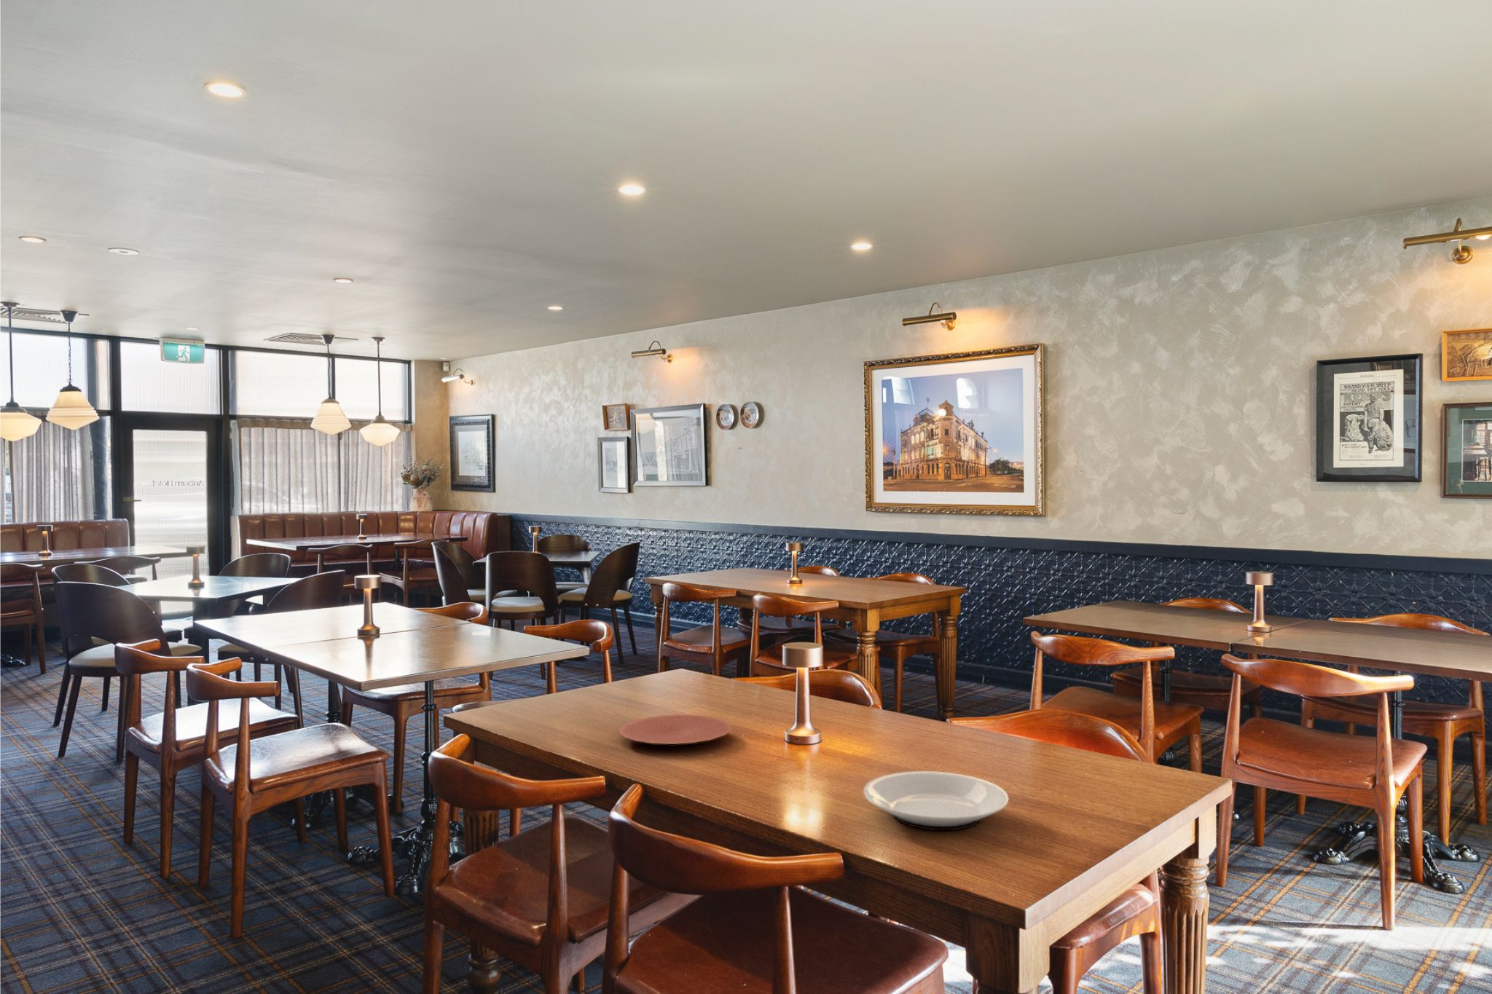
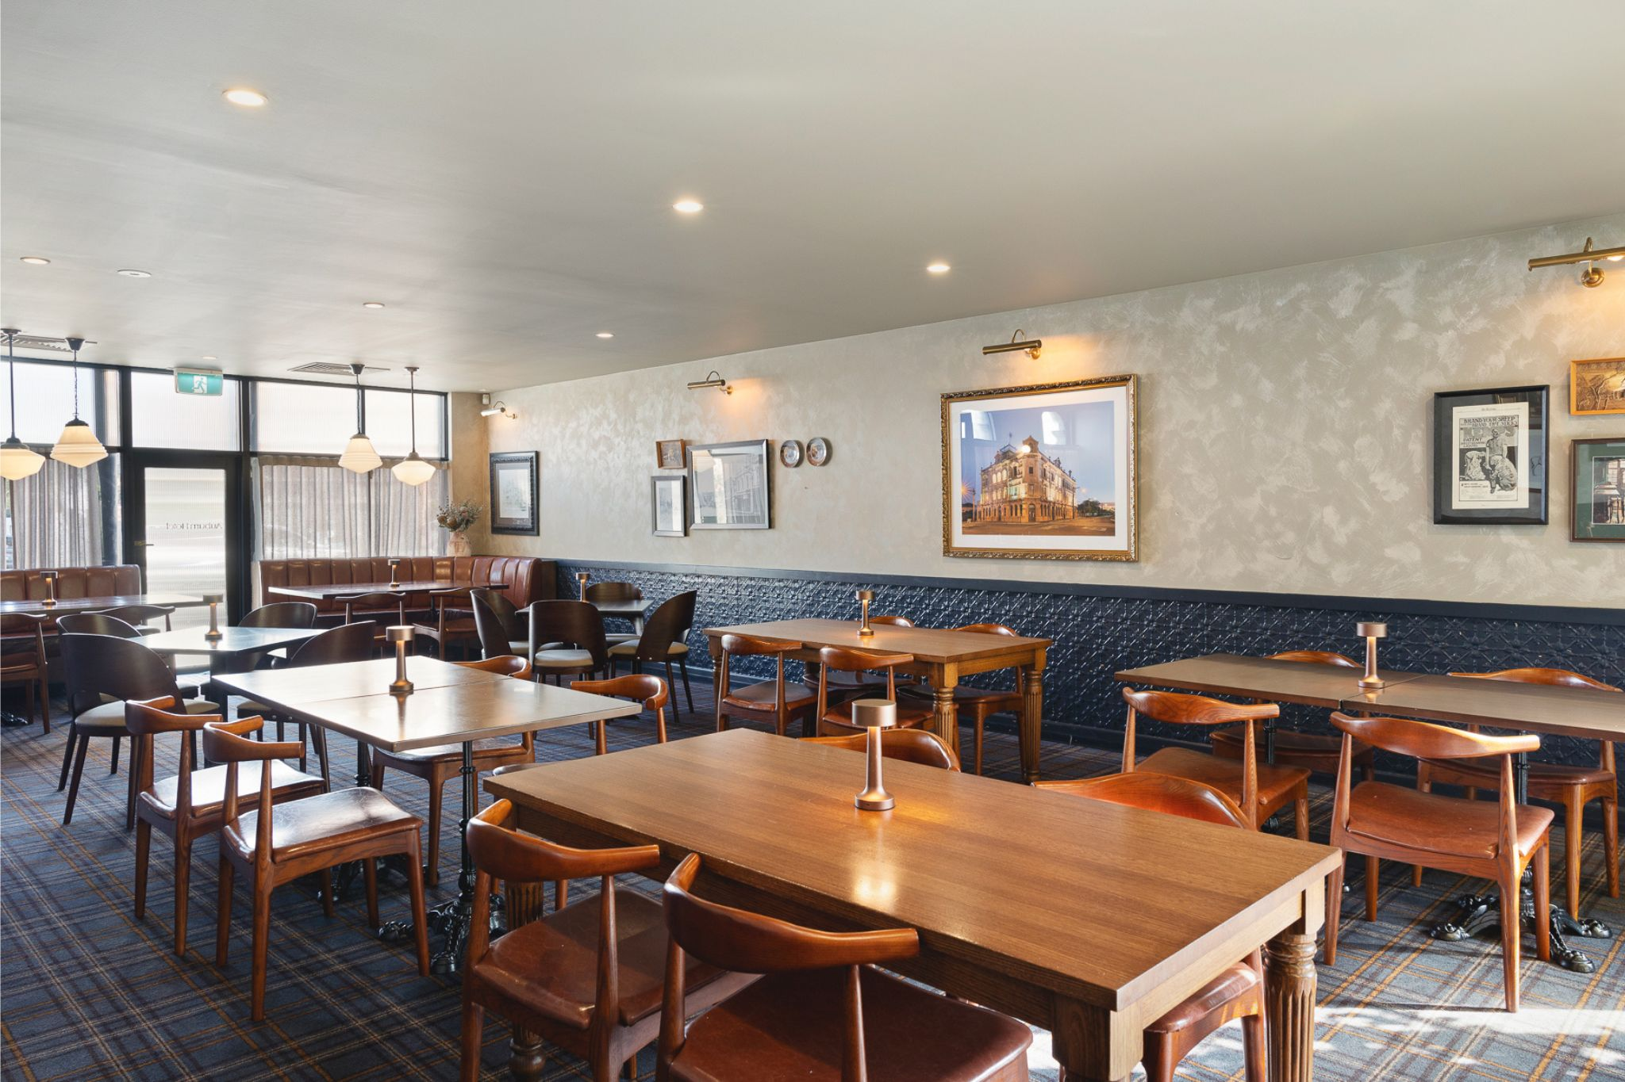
- plate (676, 732)
- plate (935, 803)
